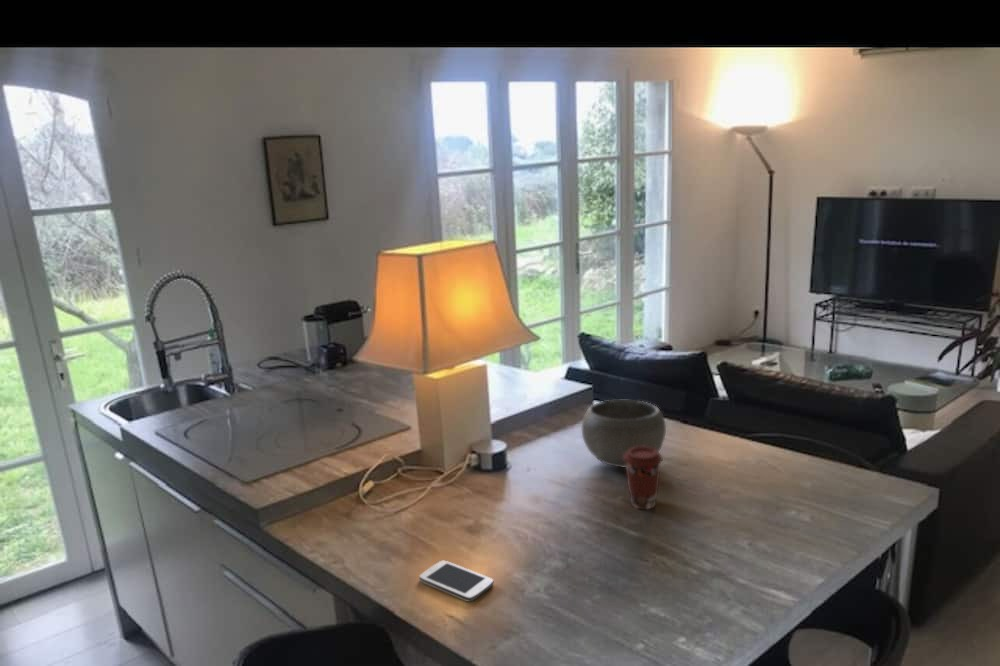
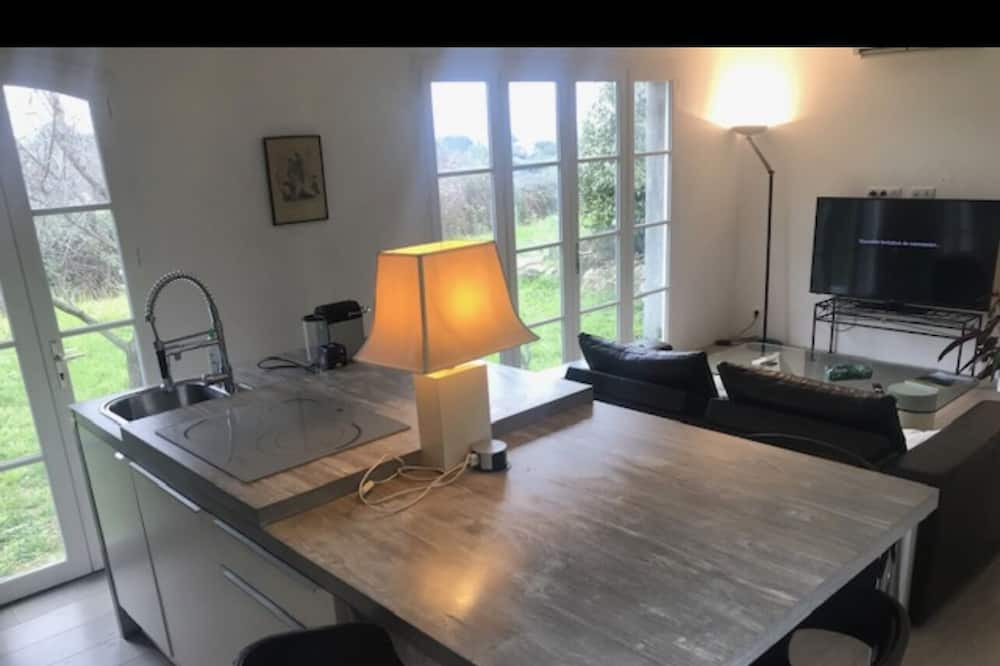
- bowl (623, 435)
- smartphone (456, 580)
- coffee cup (643, 478)
